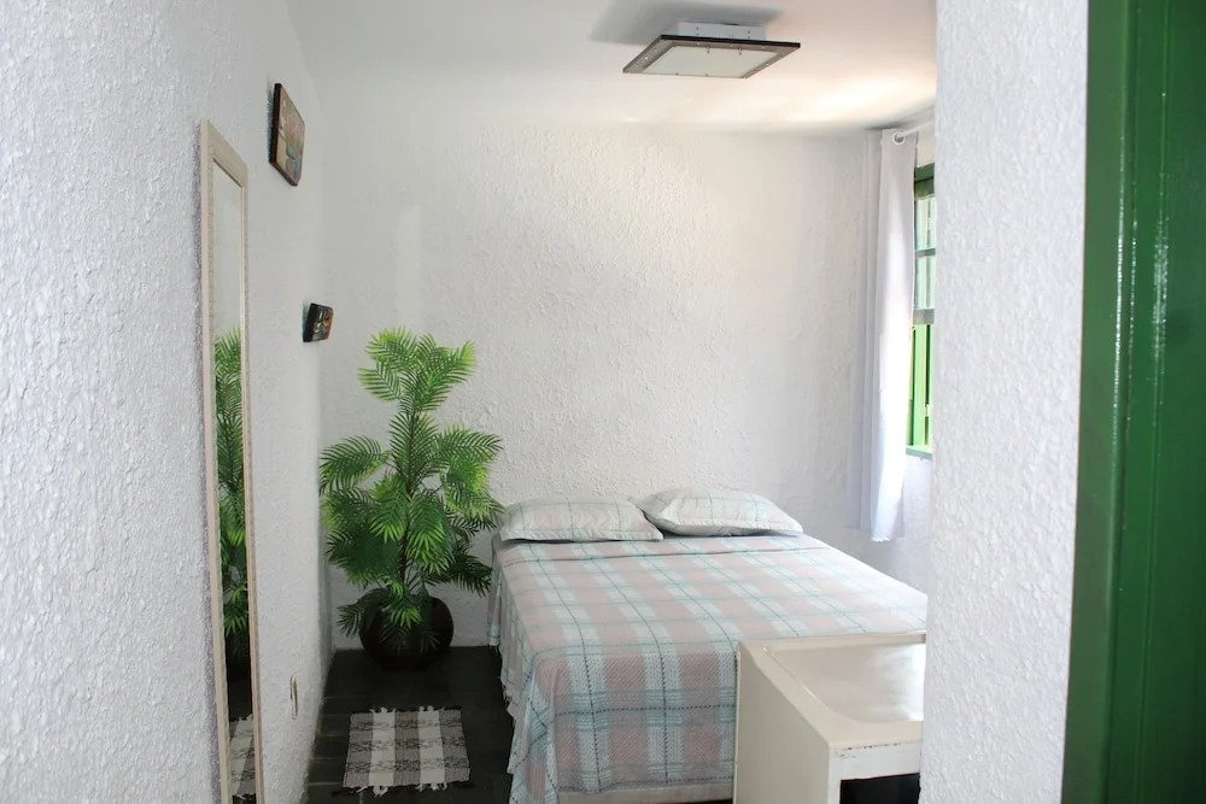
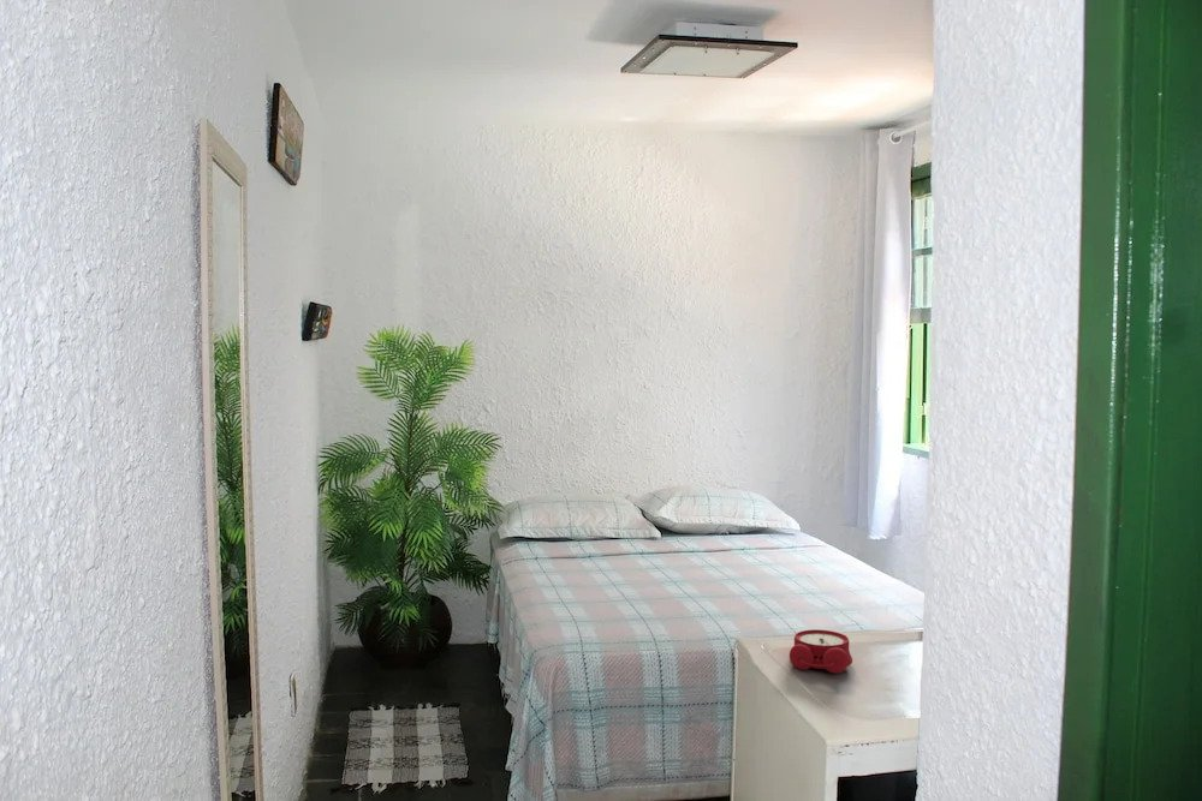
+ alarm clock (820, 651)
